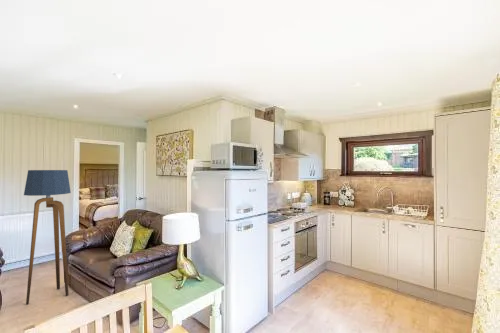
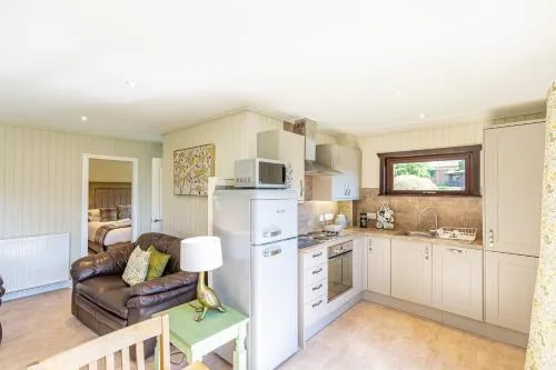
- floor lamp (54, 233)
